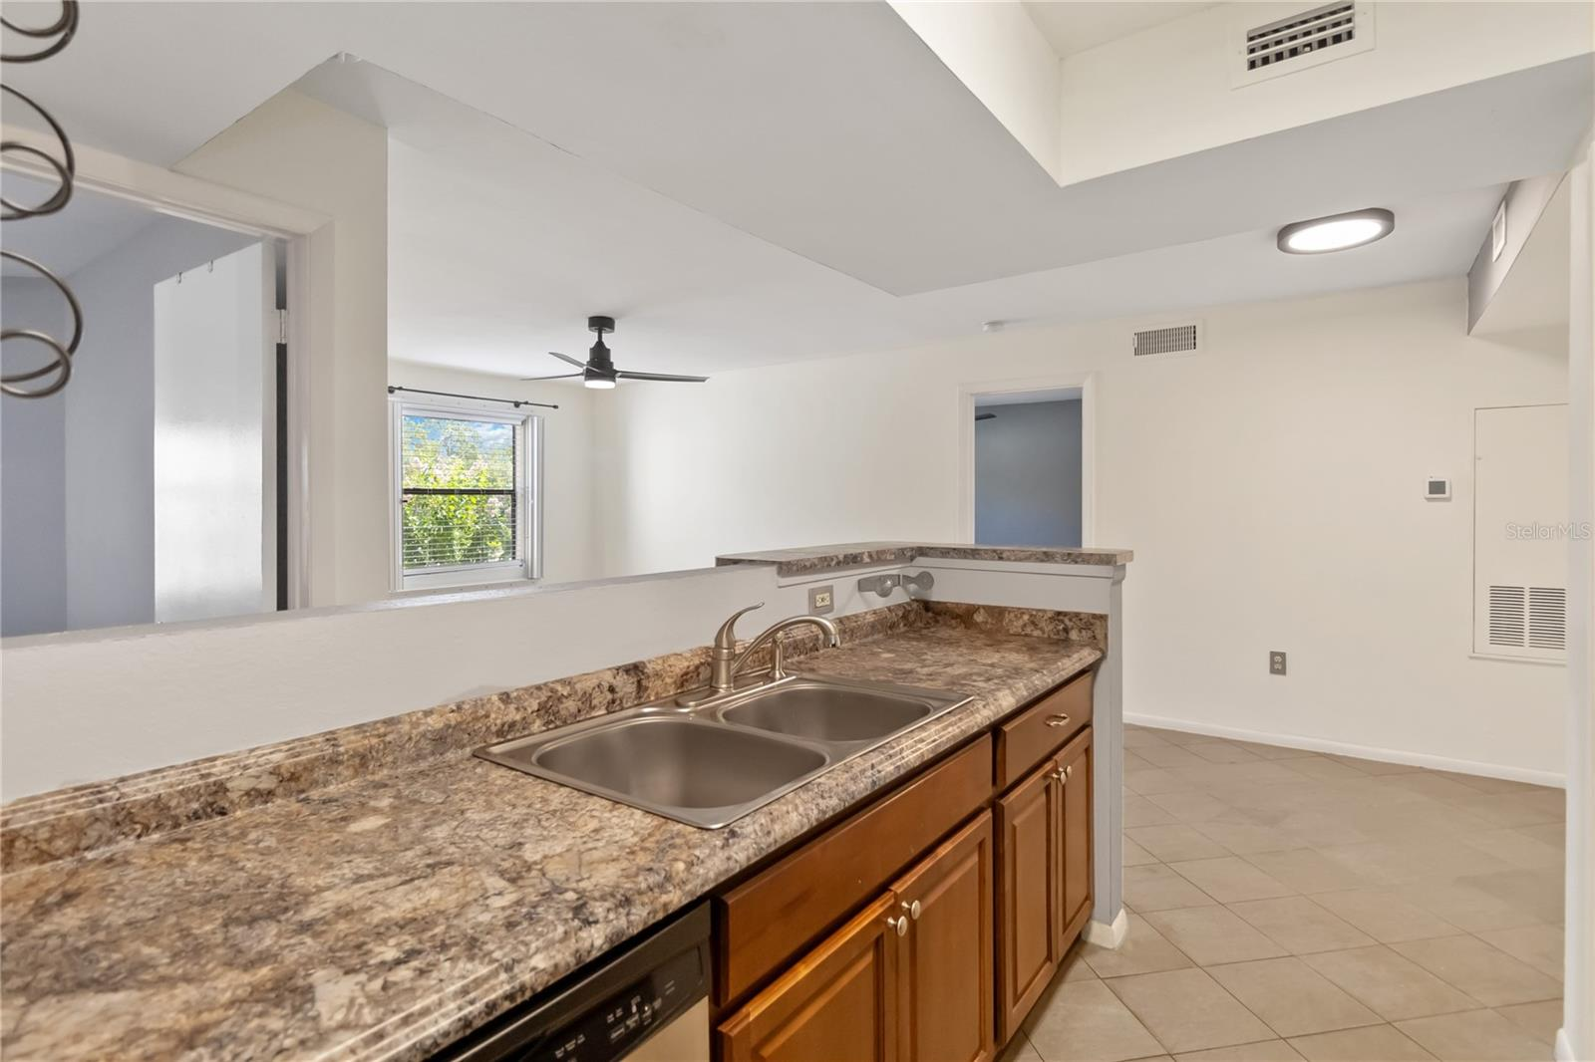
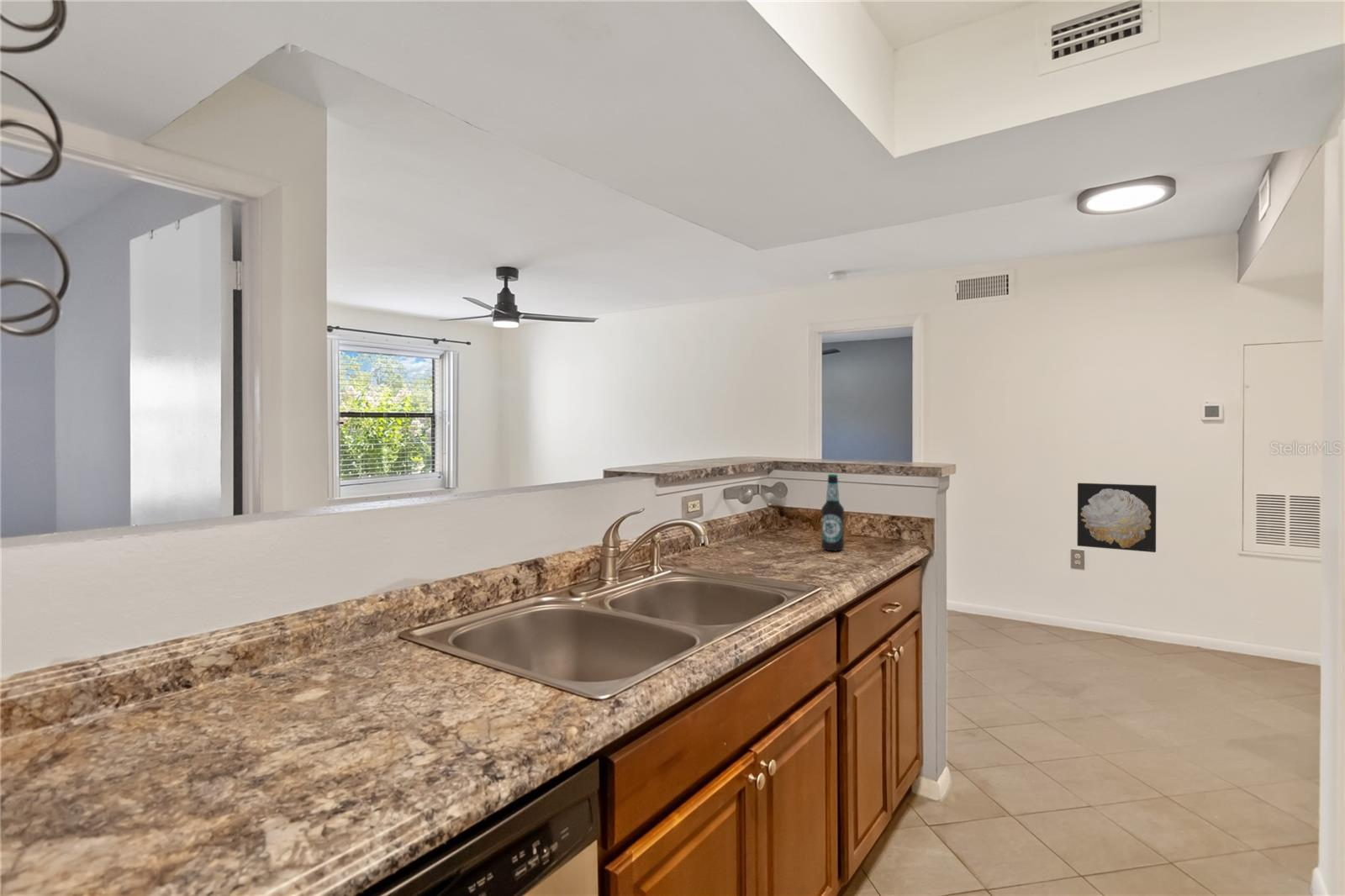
+ bottle (832, 512)
+ wall art (1116, 516)
